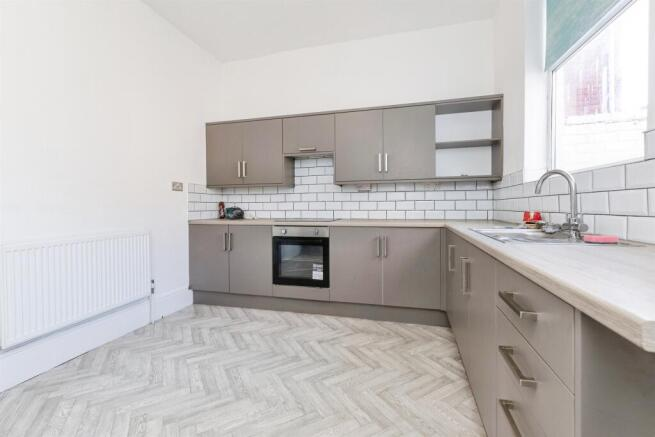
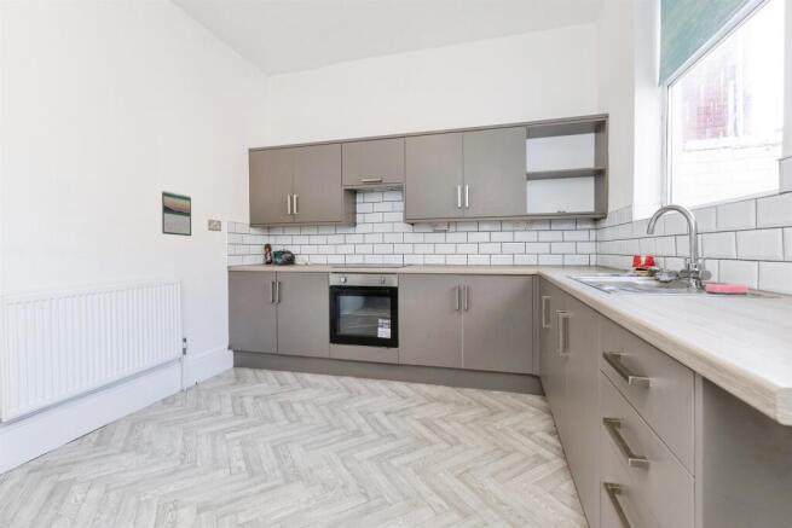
+ calendar (177, 214)
